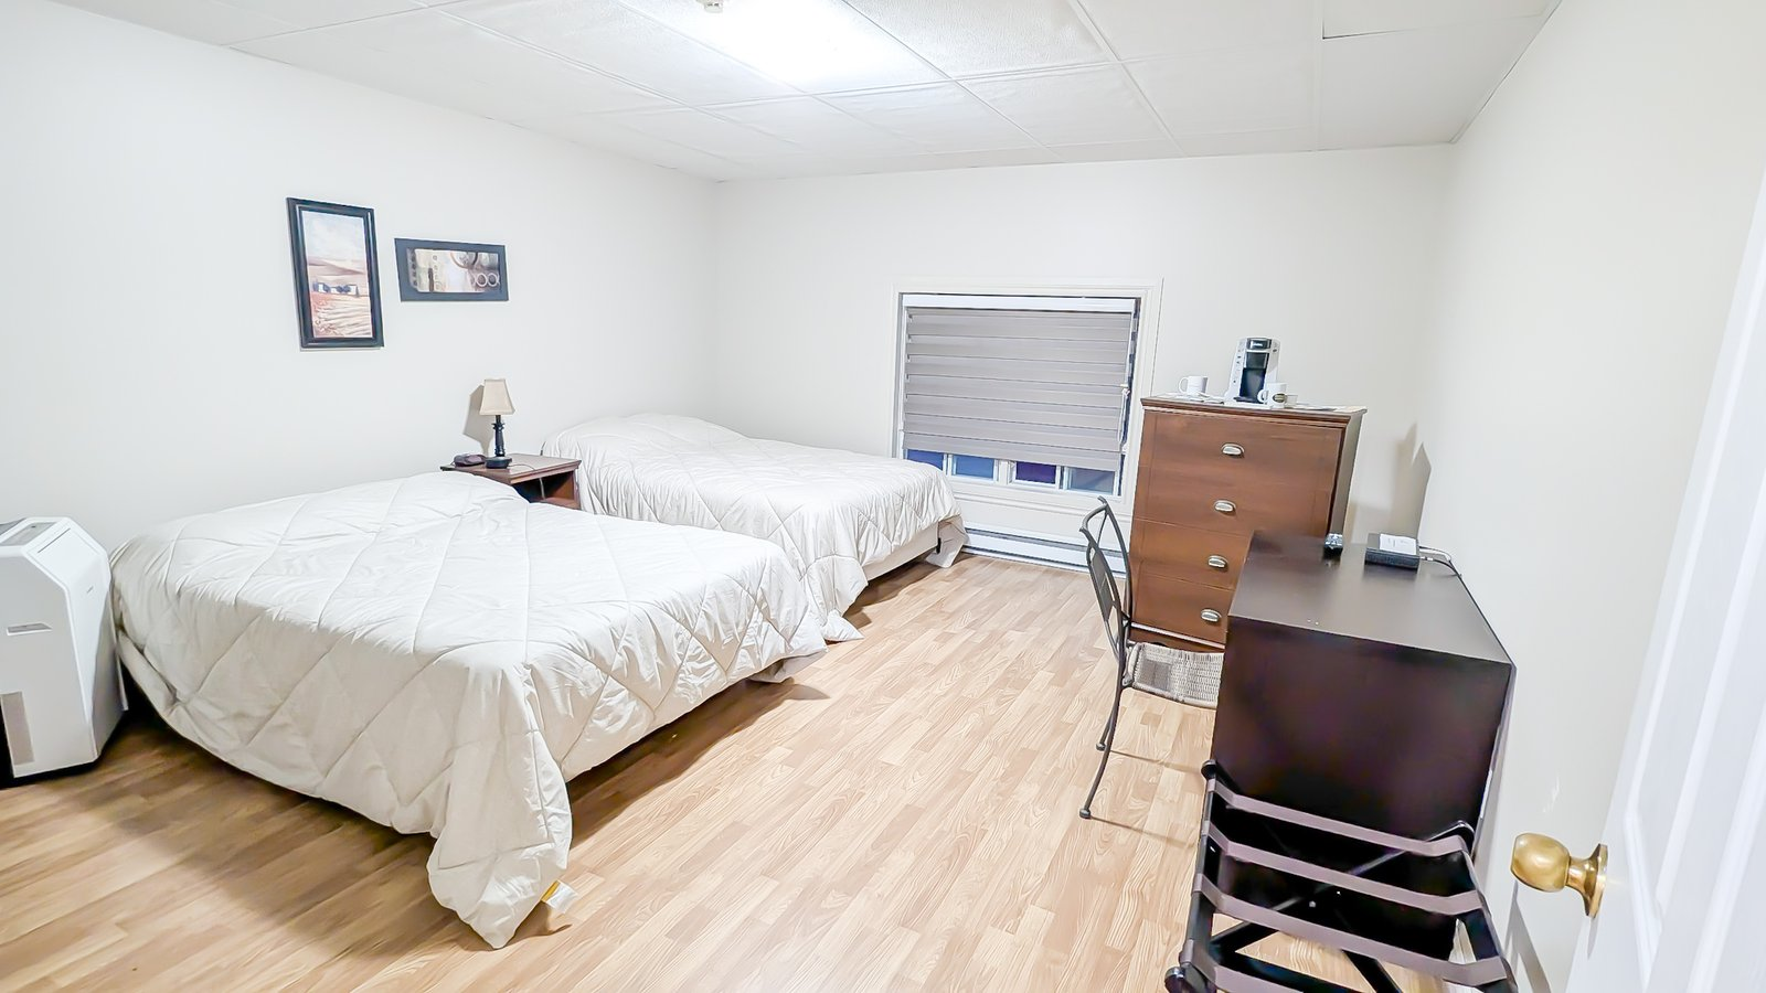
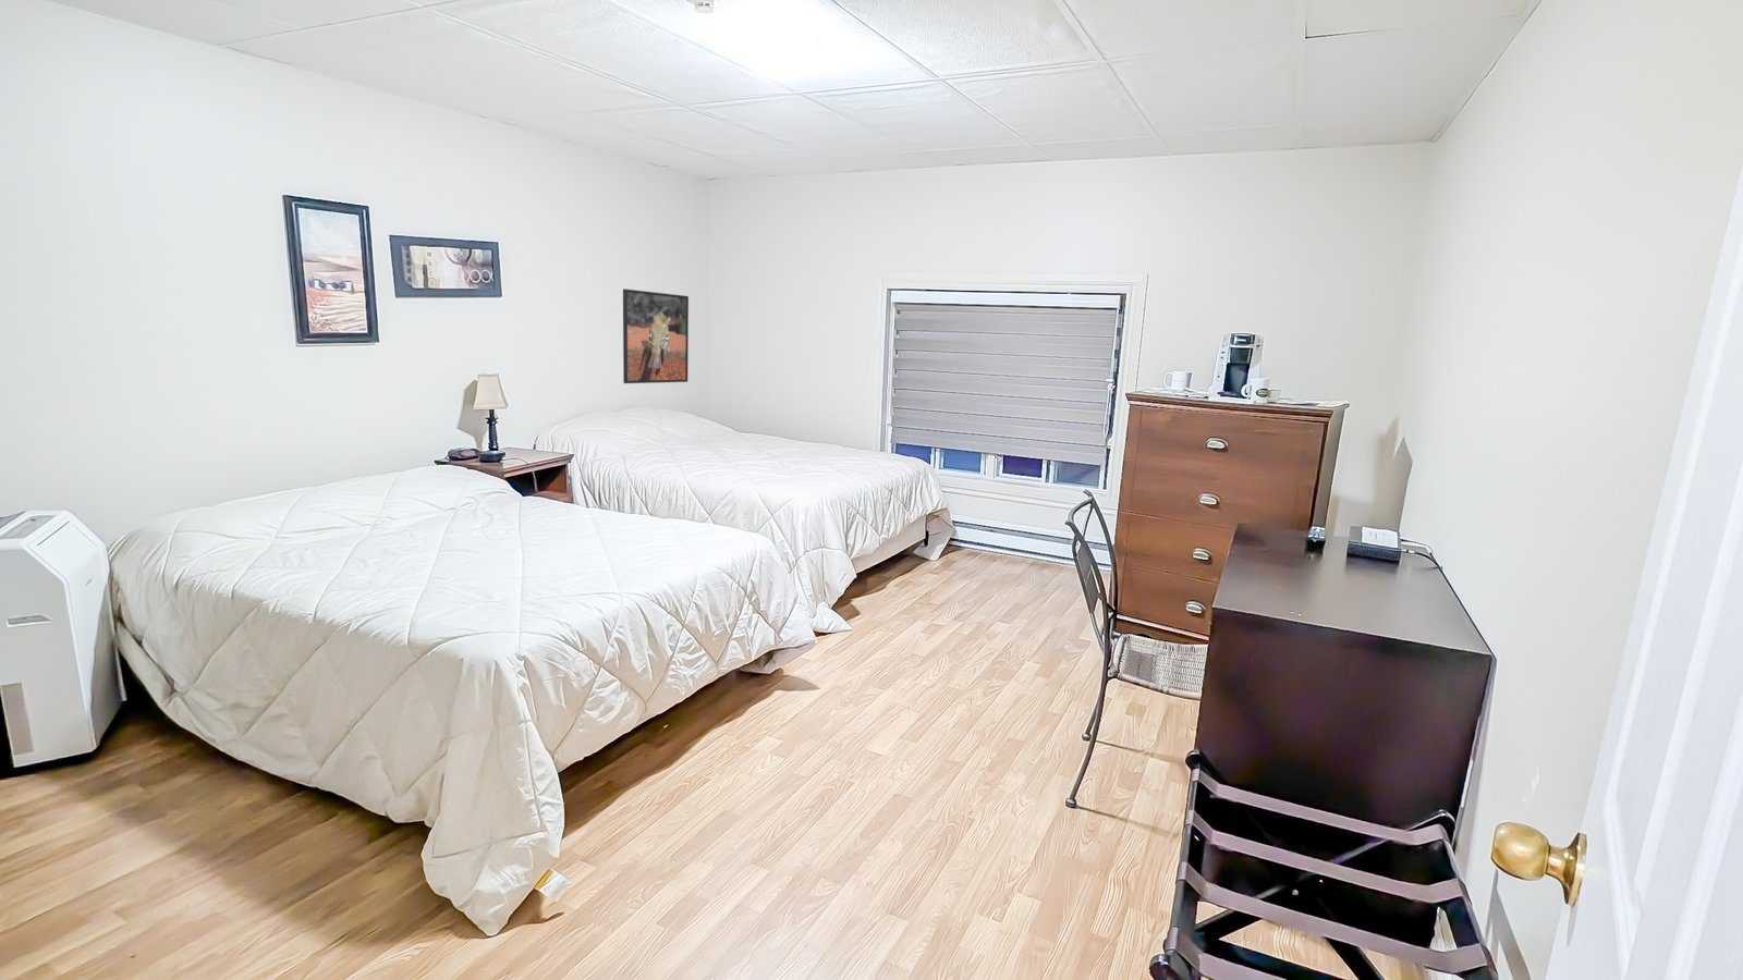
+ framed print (657, 337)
